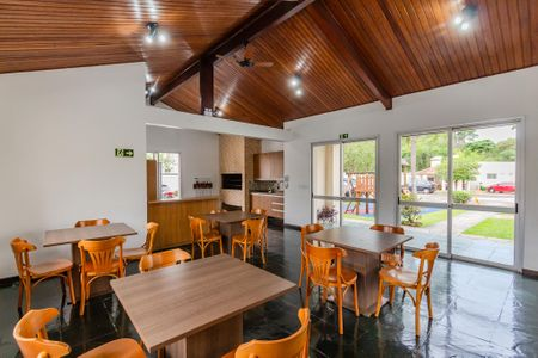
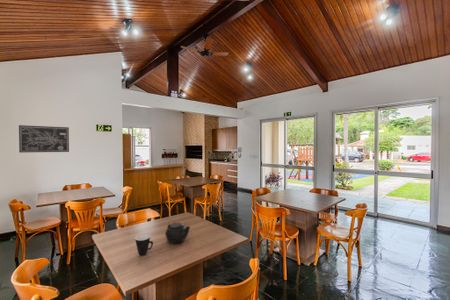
+ mug (144, 245)
+ teapot (178, 233)
+ wall art (45, 139)
